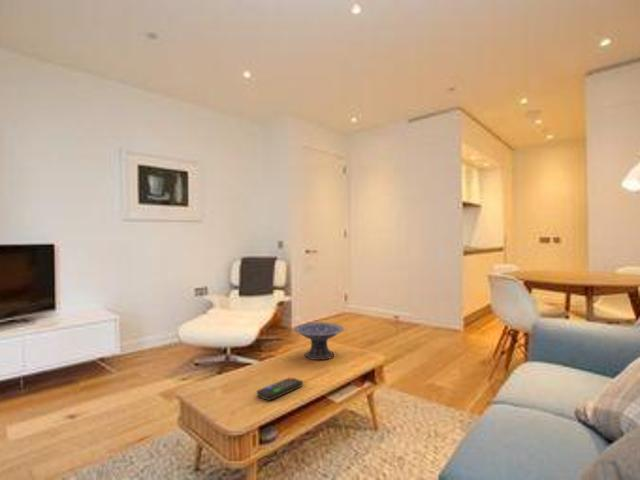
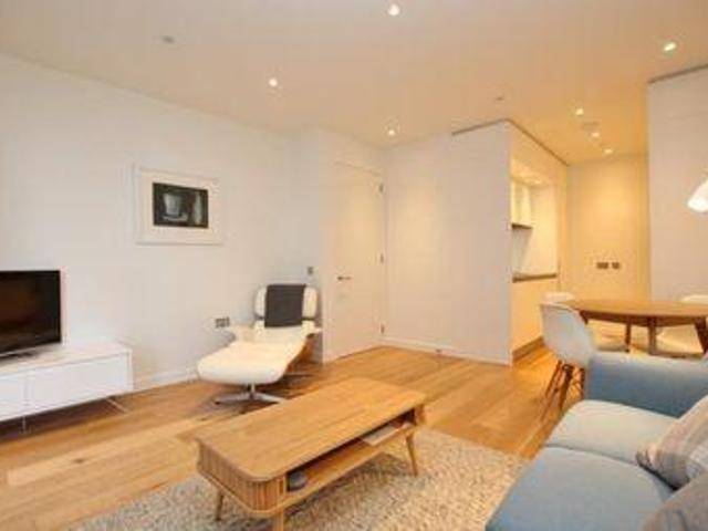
- decorative bowl (319, 341)
- remote control (280, 387)
